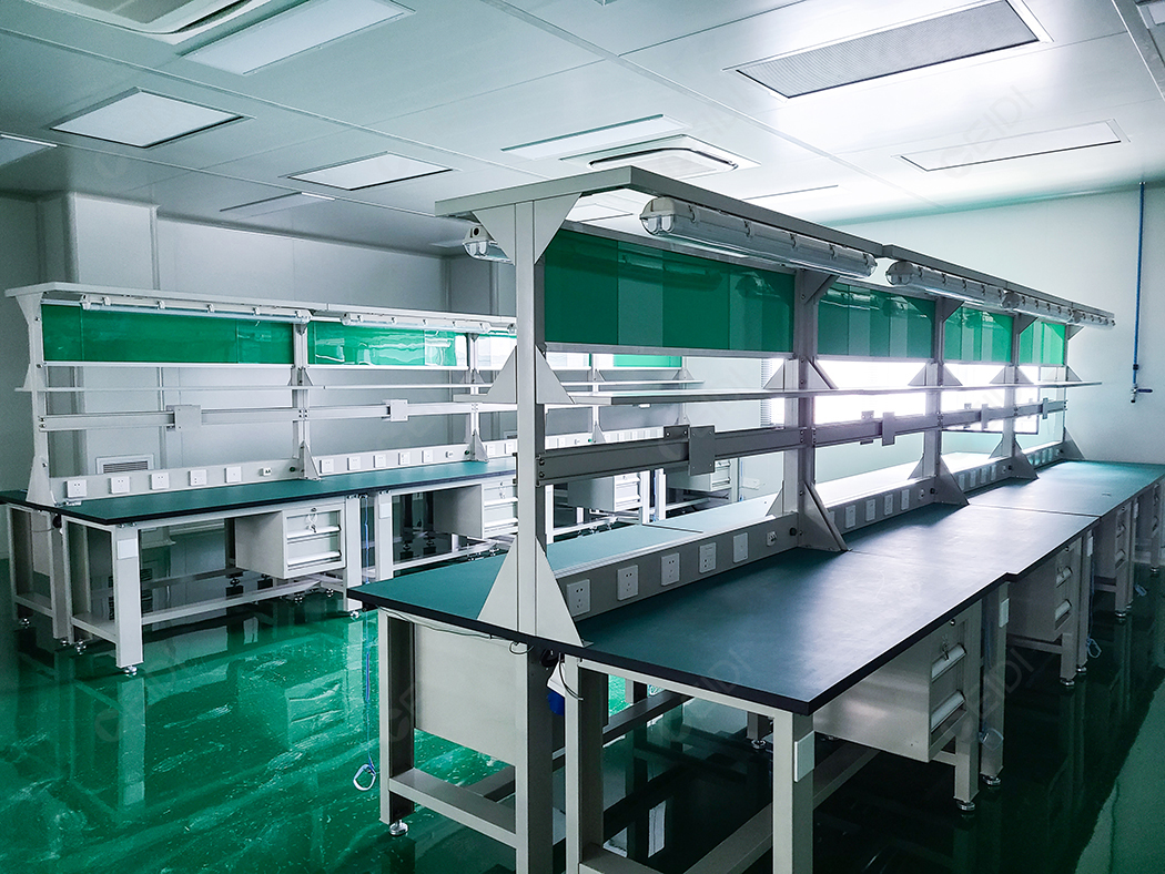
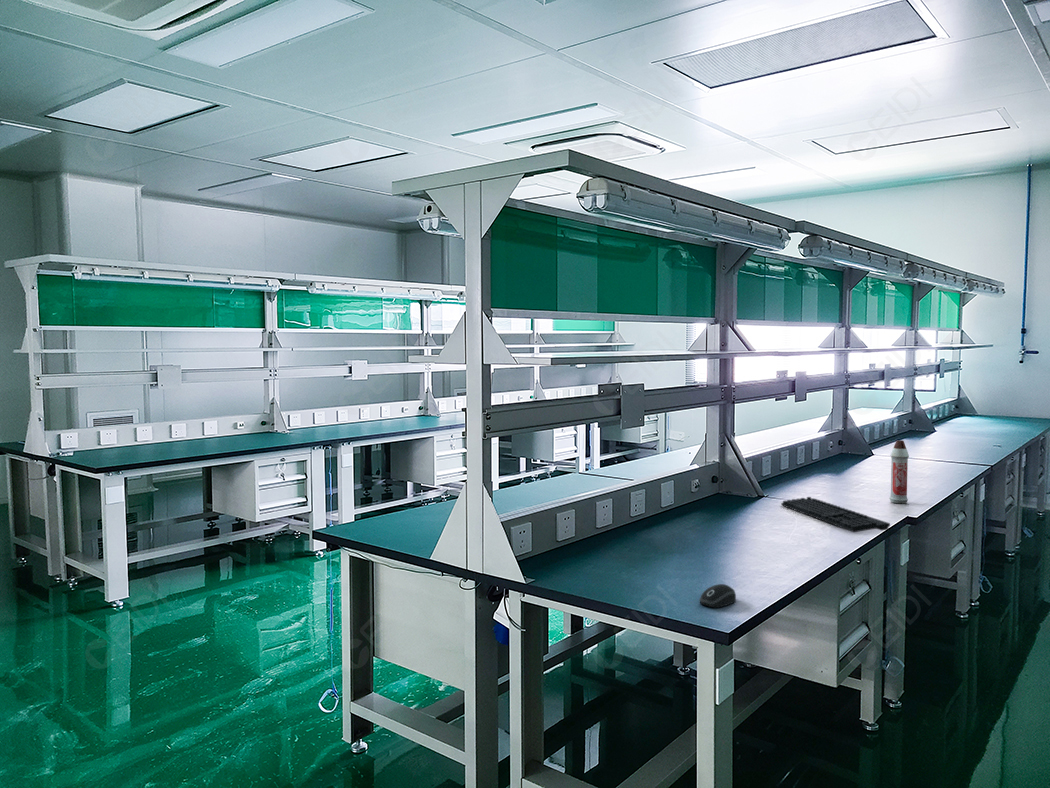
+ keyboard (831, 512)
+ computer mouse (718, 593)
+ spray bottle (899, 471)
